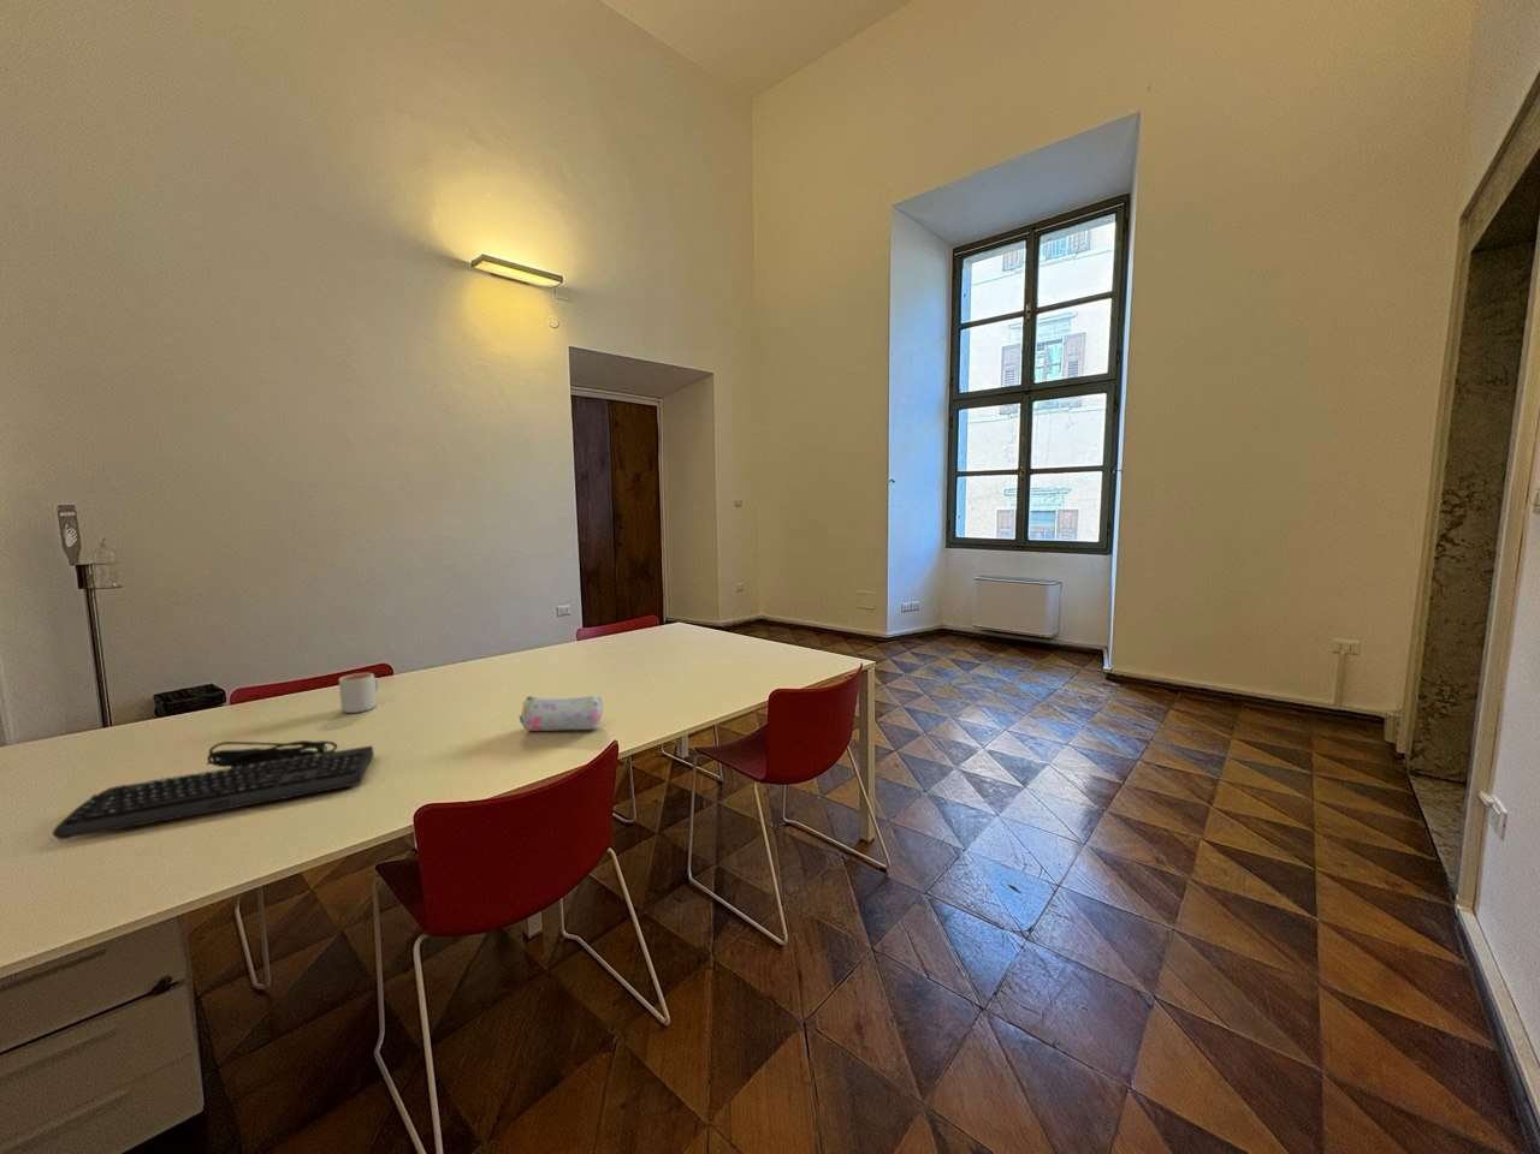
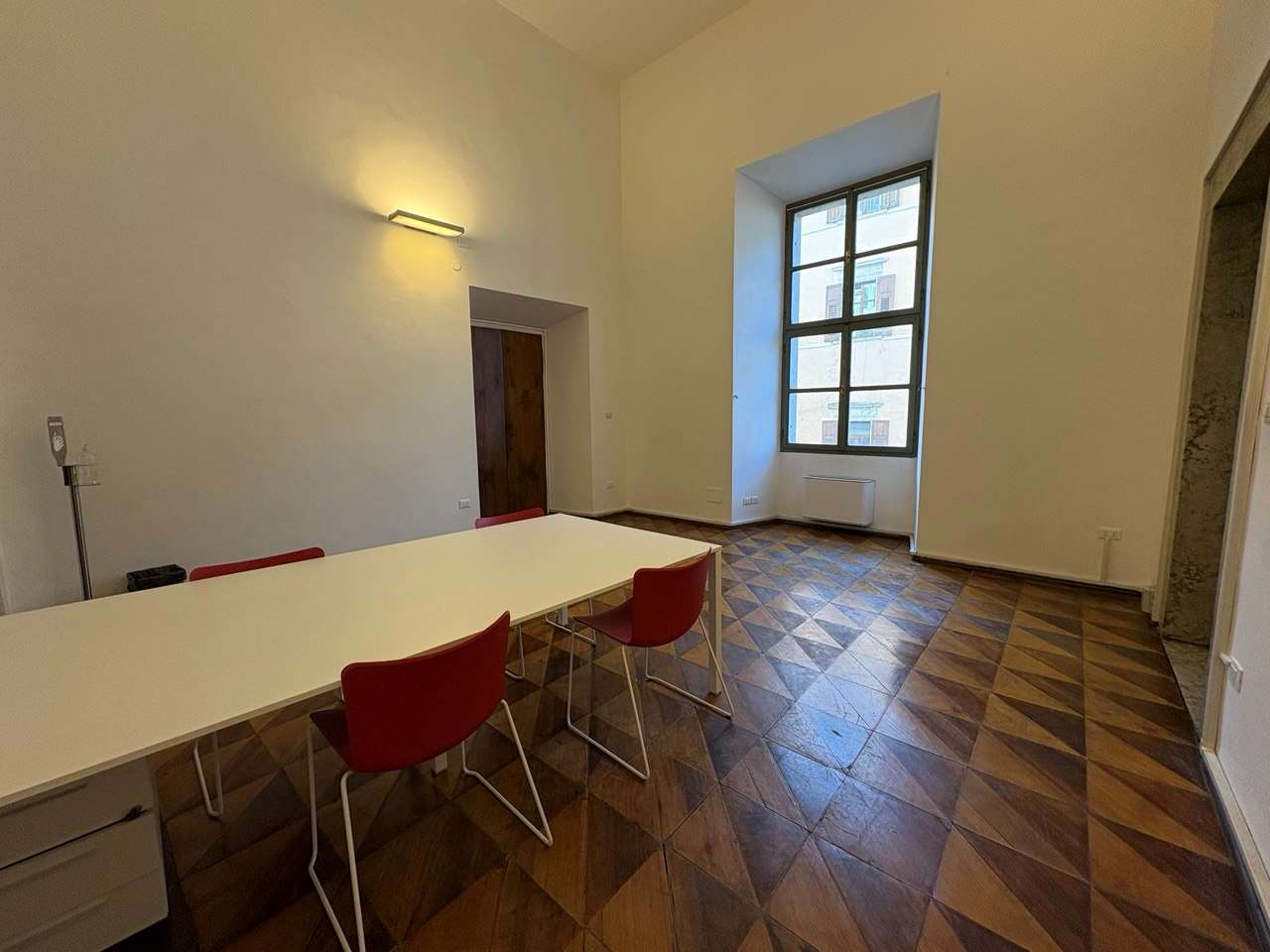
- mug (363, 691)
- keyboard (236, 769)
- pencil case (561, 712)
